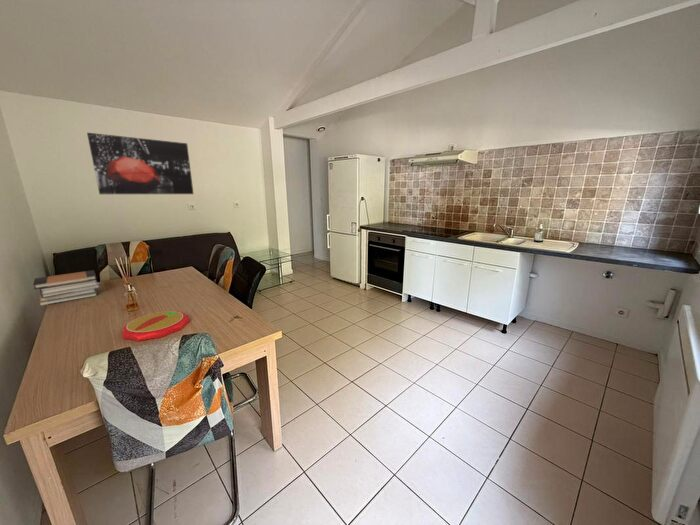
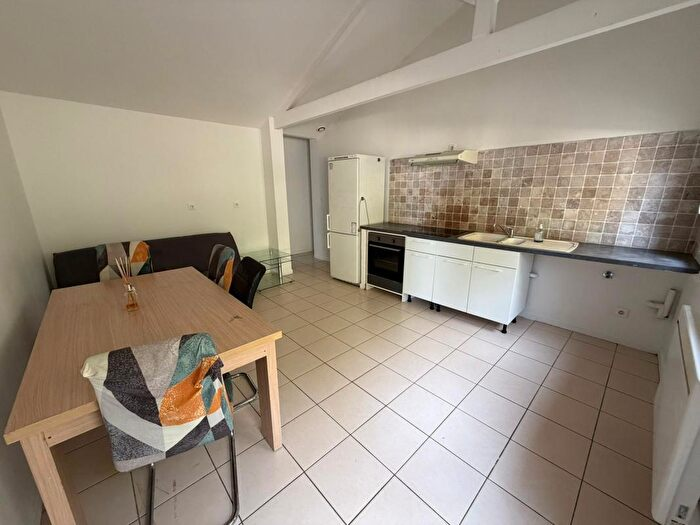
- wall art (146, 167)
- plate (156, 322)
- book stack (68, 287)
